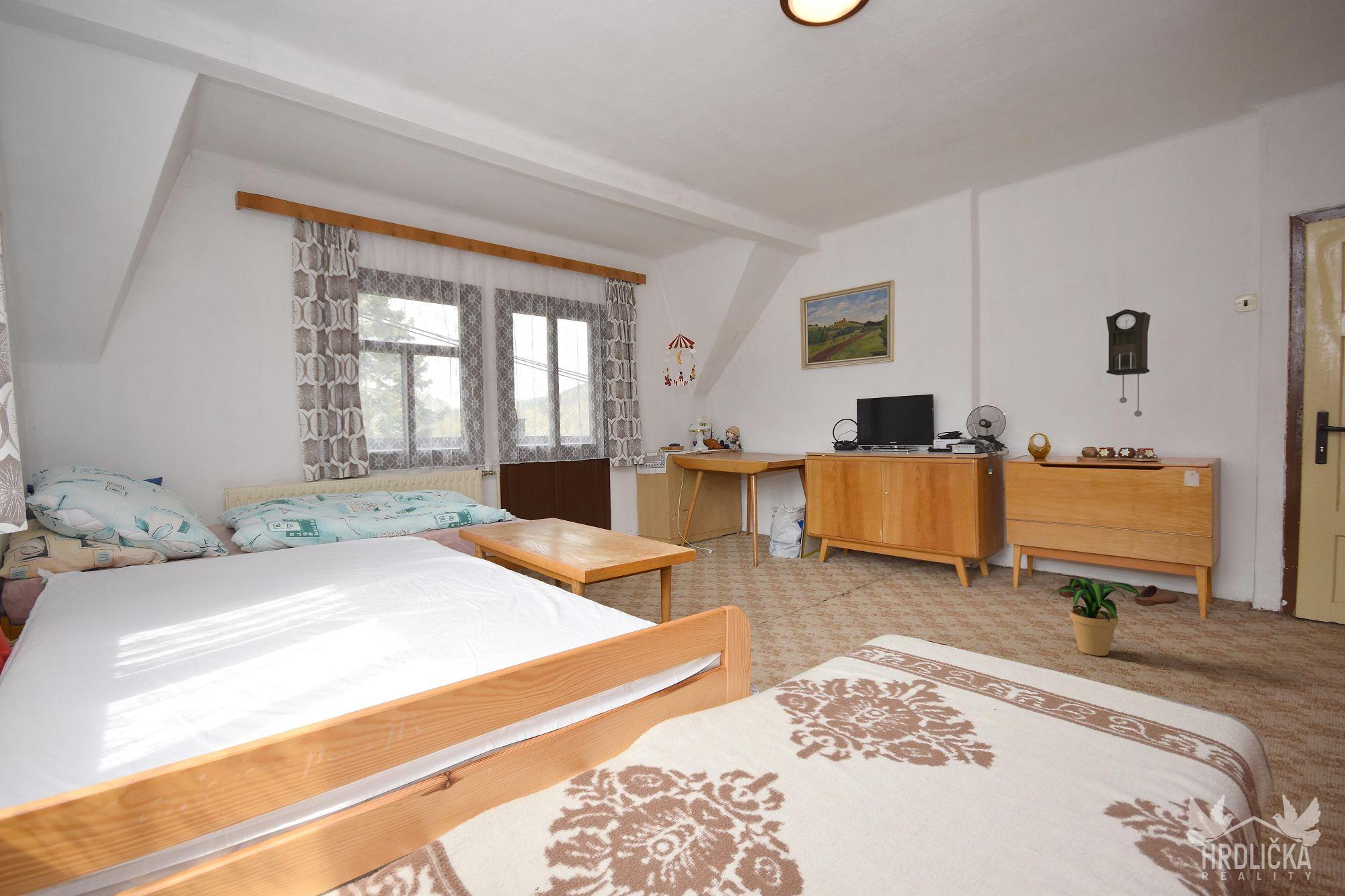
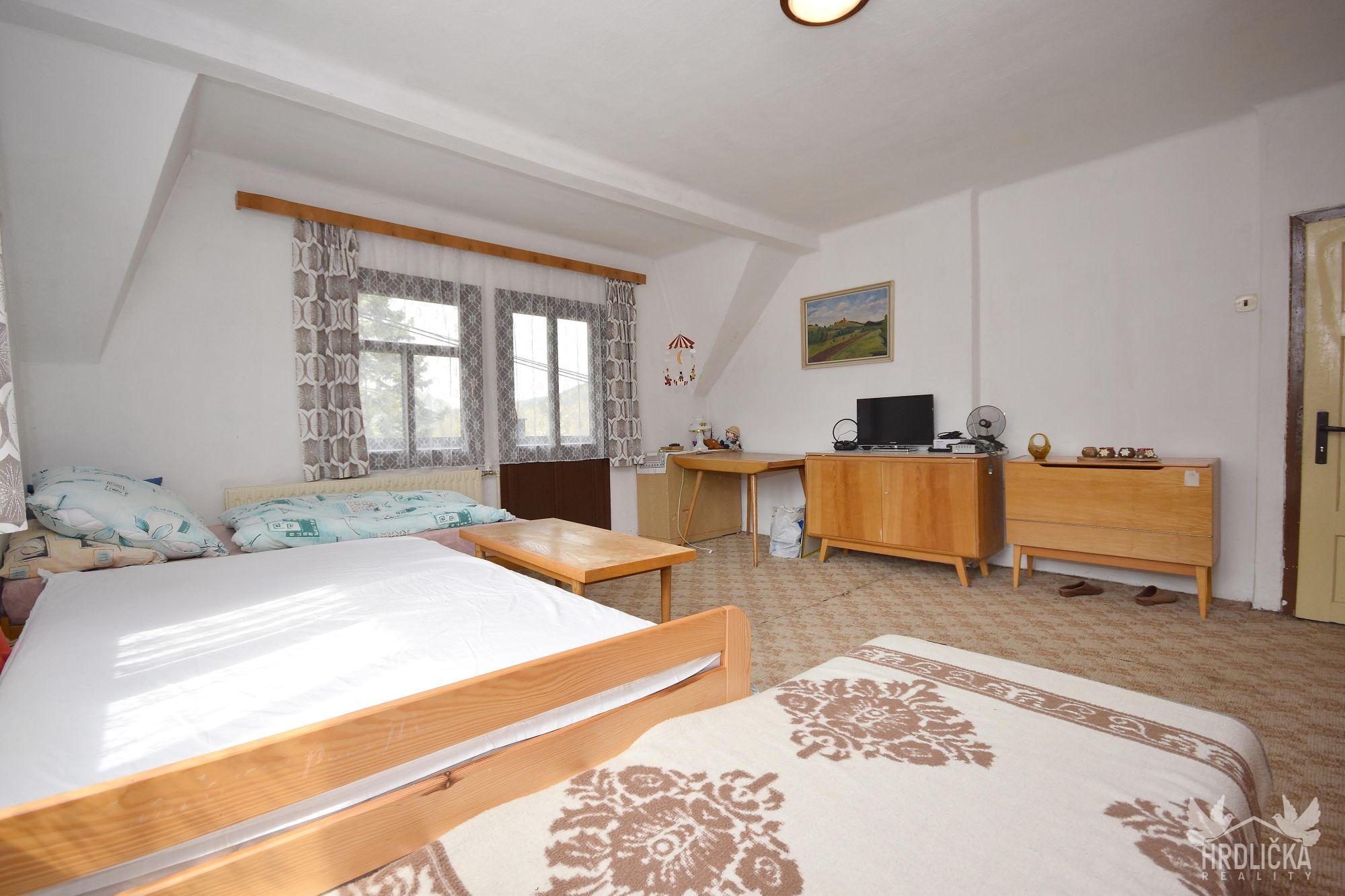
- pendulum clock (1128, 364)
- potted plant (1093, 615)
